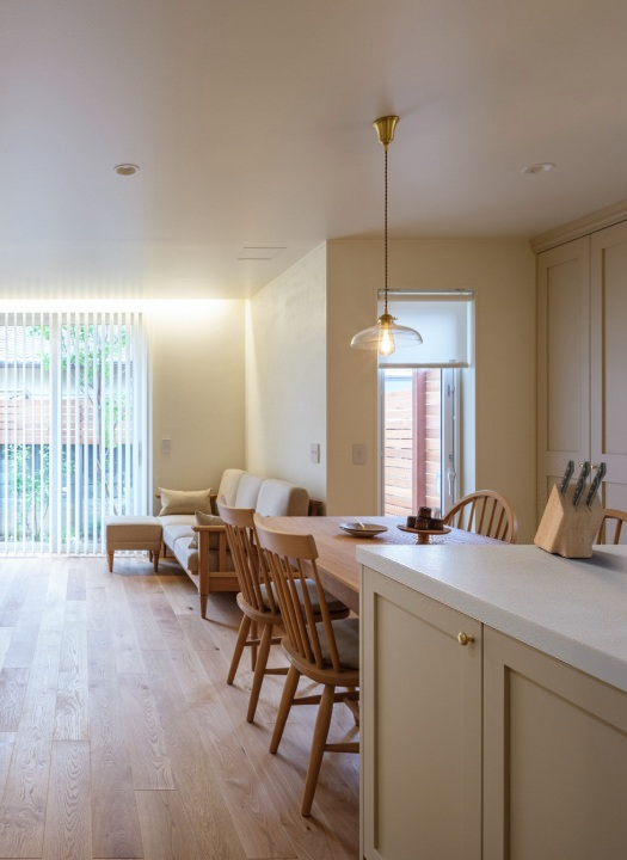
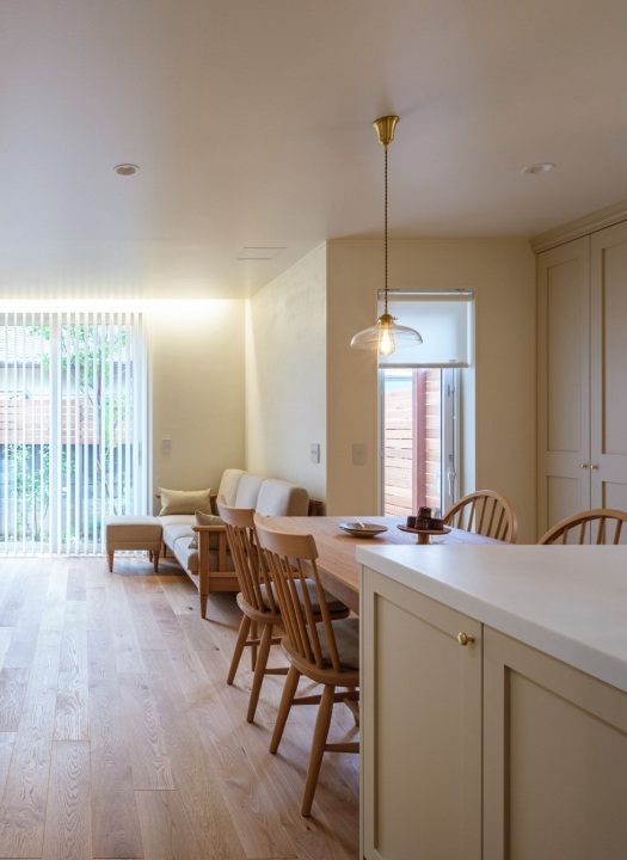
- knife block (570, 505)
